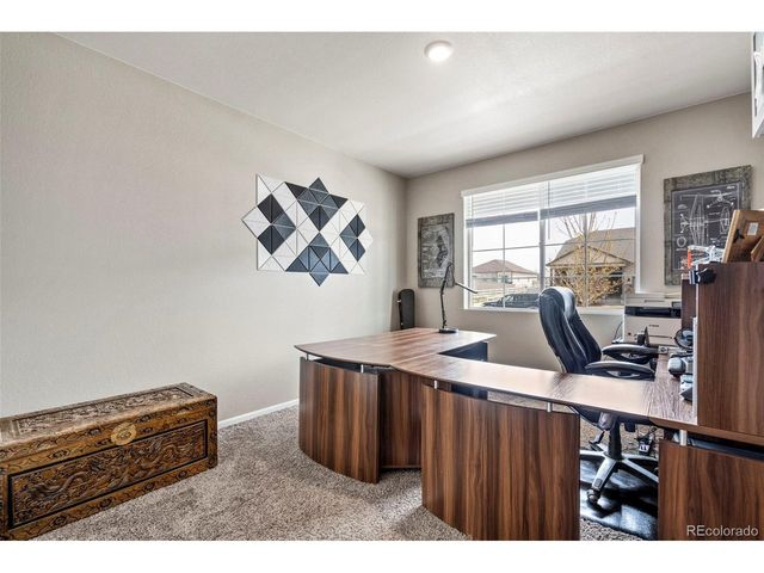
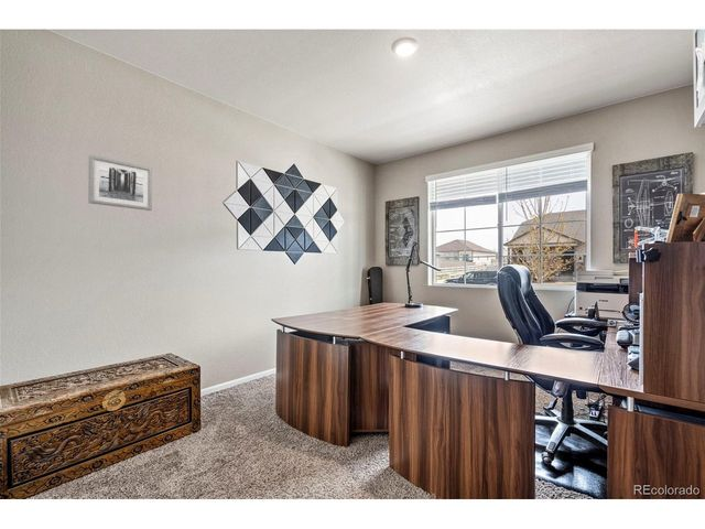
+ wall art (121, 184)
